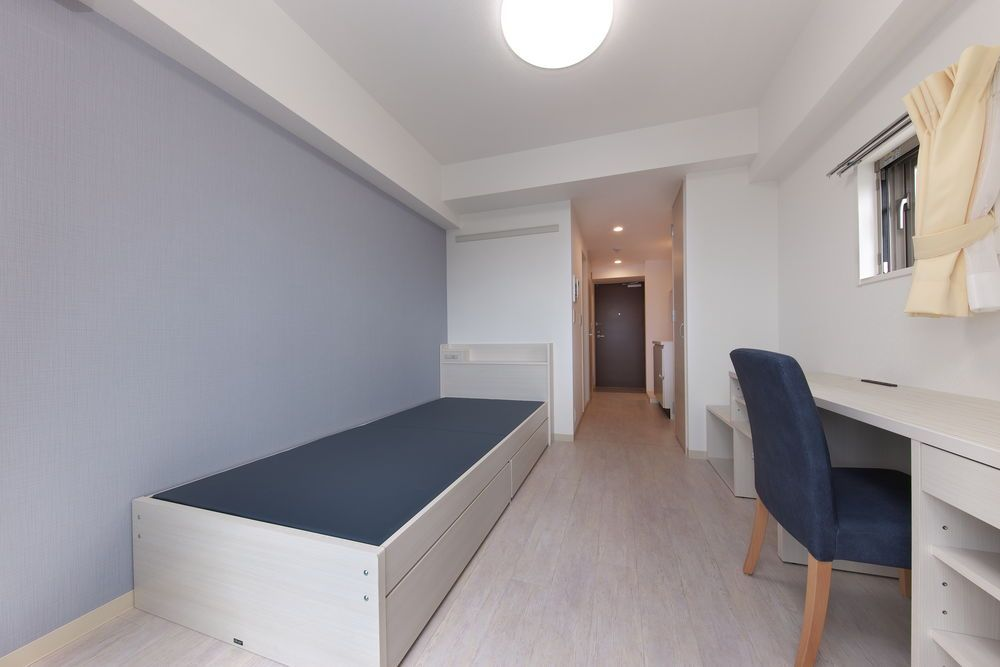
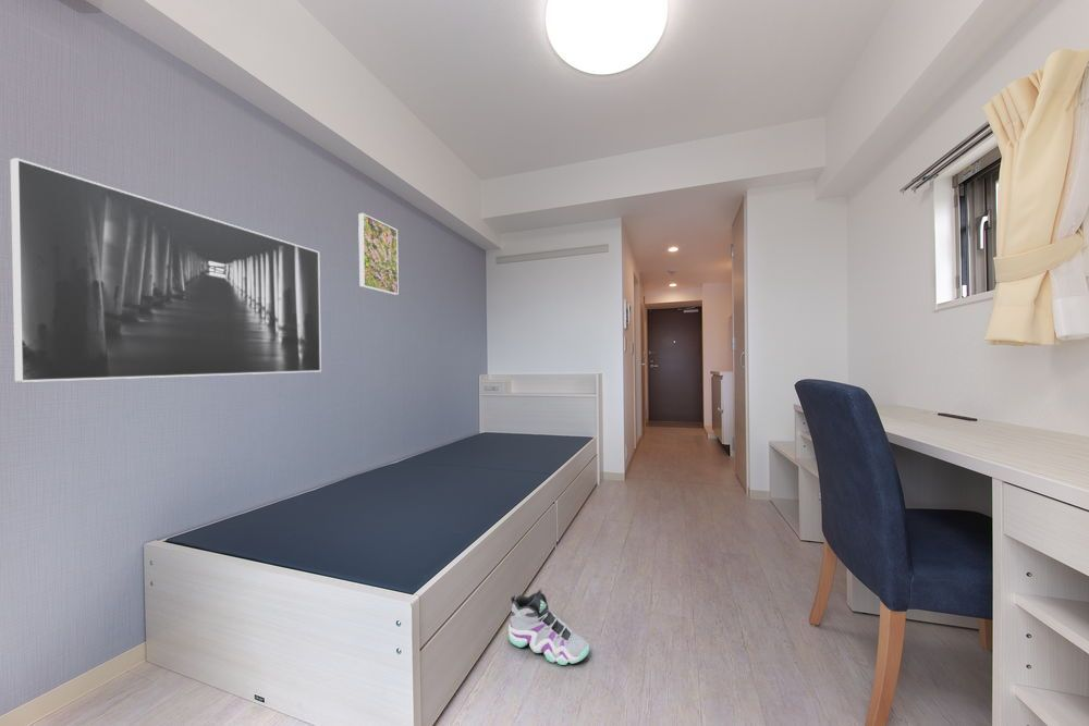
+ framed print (379, 256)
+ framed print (212, 297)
+ sneaker (546, 618)
